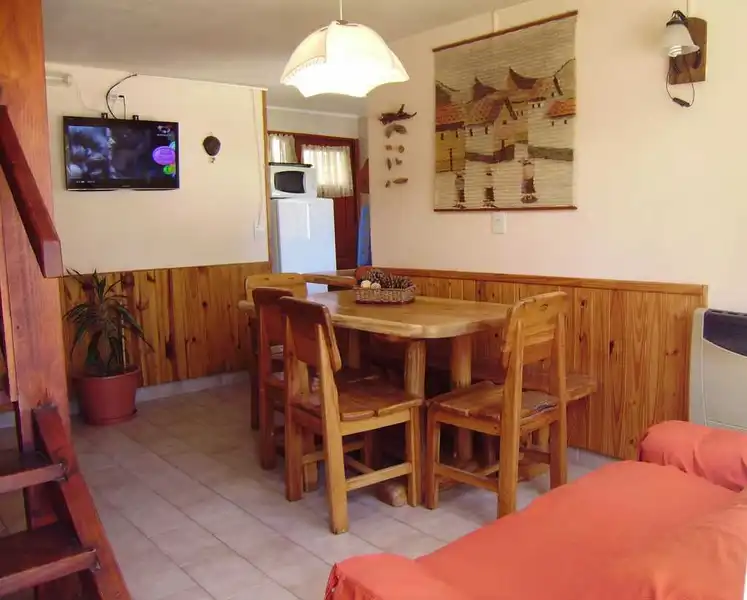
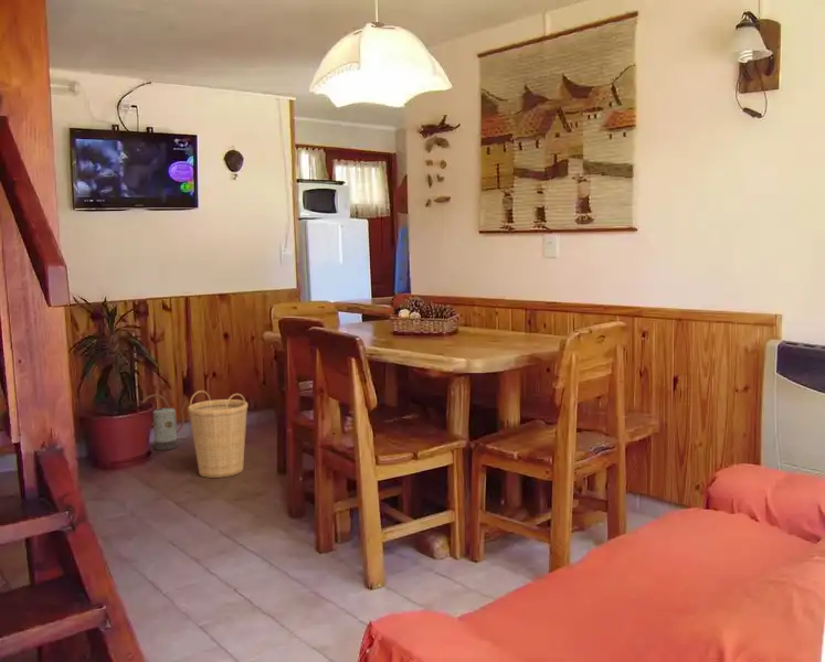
+ watering can (165, 419)
+ basket (219, 431)
